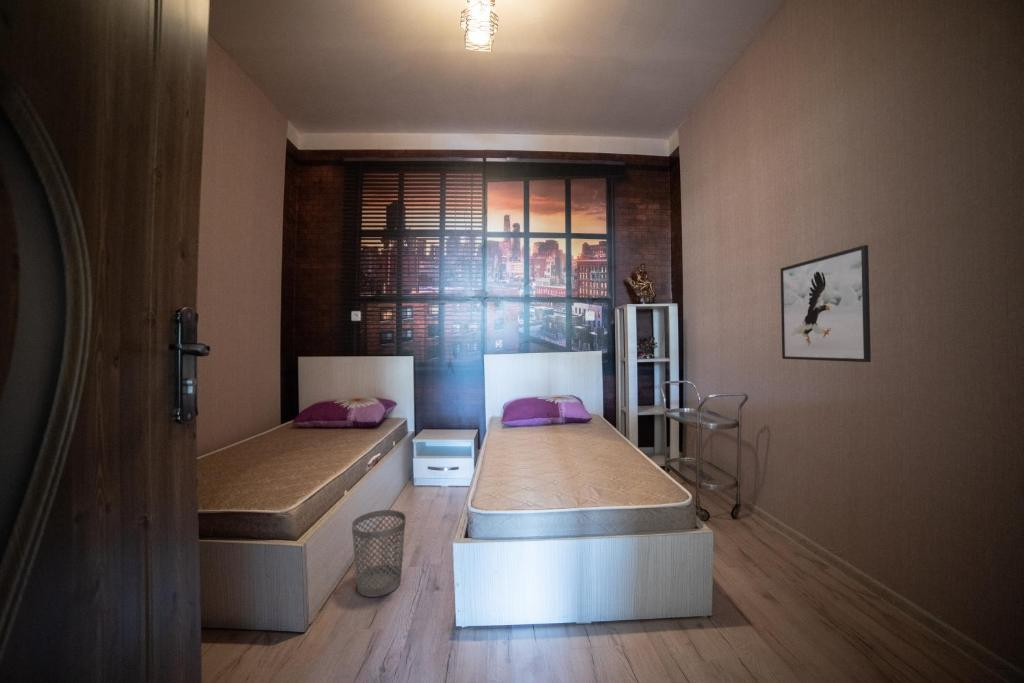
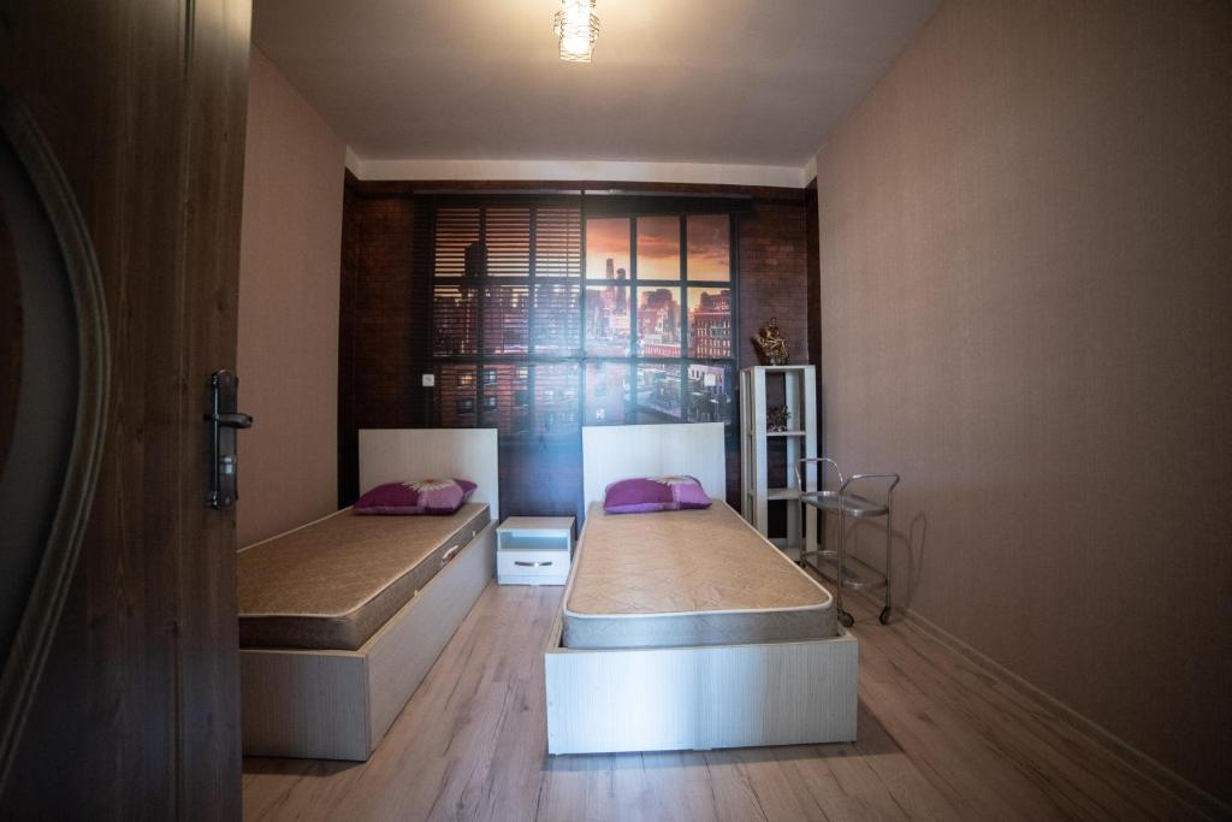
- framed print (819, 309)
- wastebasket (379, 552)
